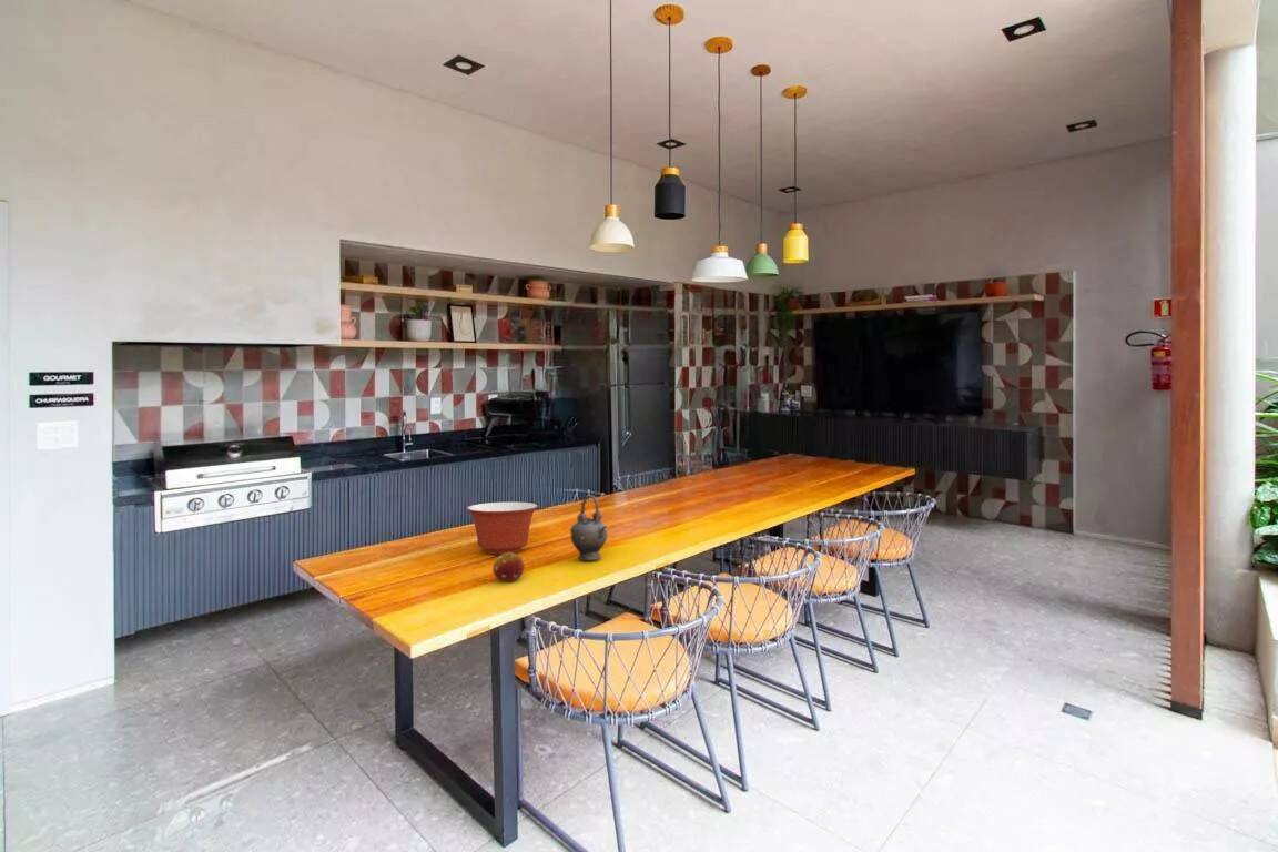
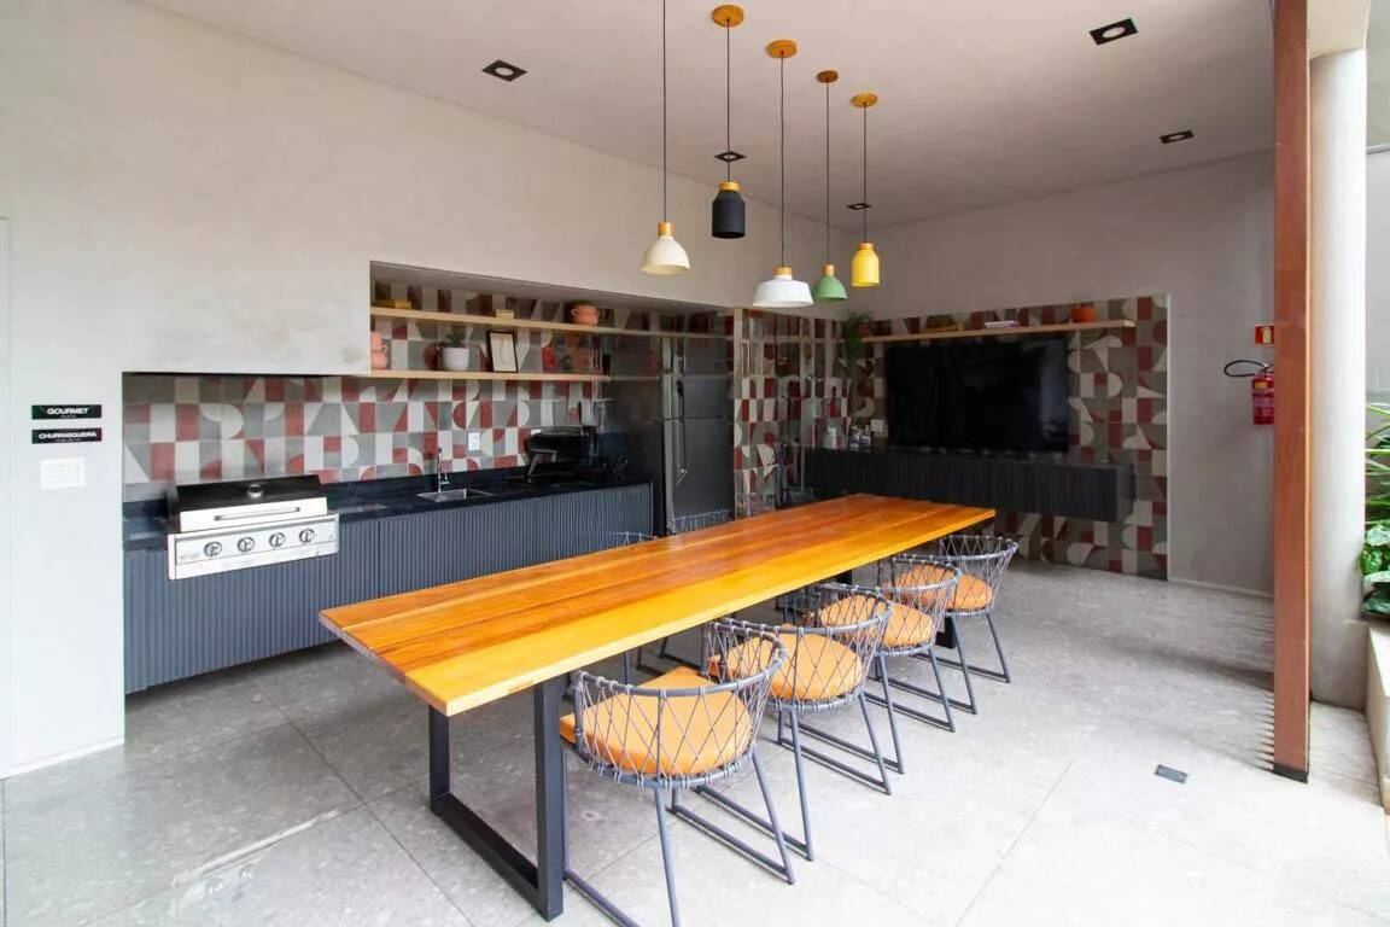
- teapot (591, 527)
- fruit (508, 567)
- mixing bowl (503, 528)
